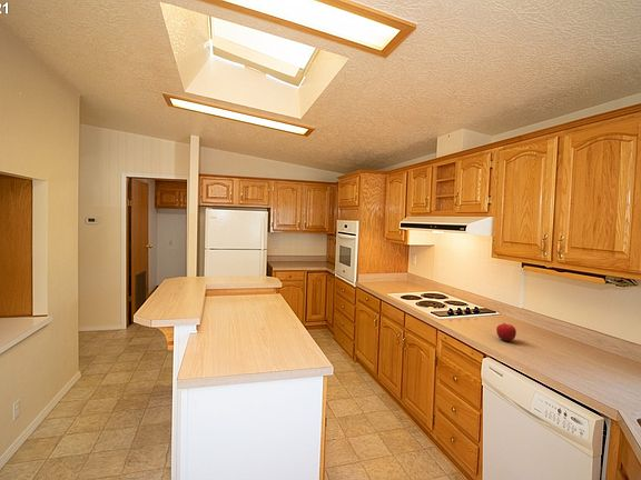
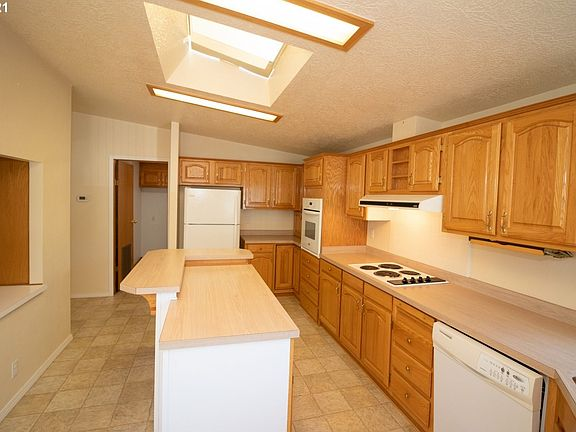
- fruit (505, 331)
